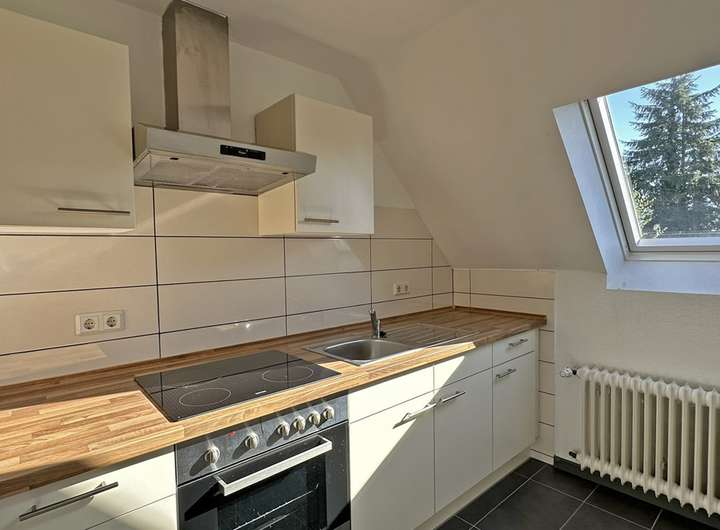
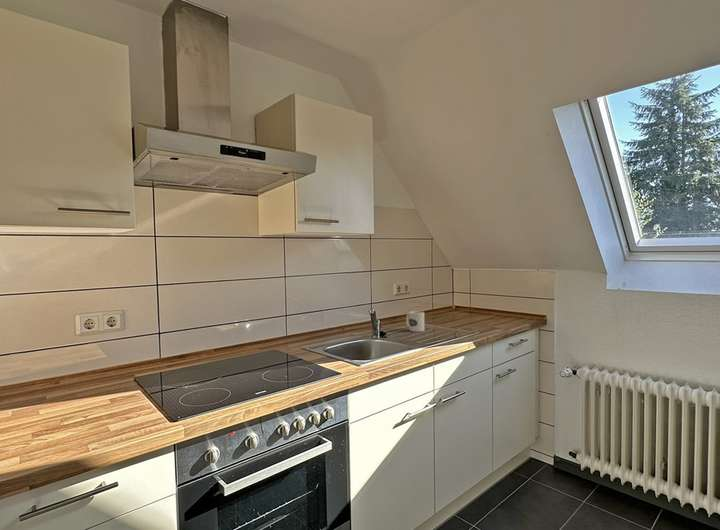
+ mug (414, 320)
